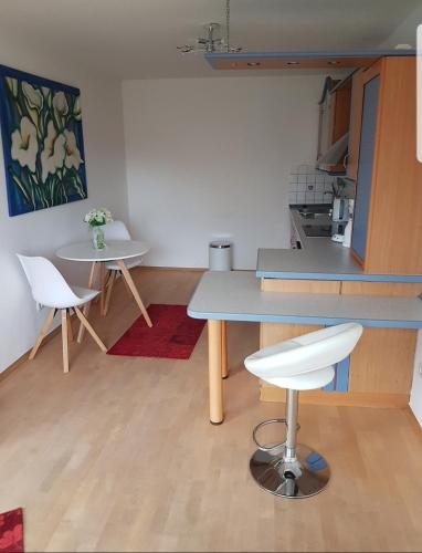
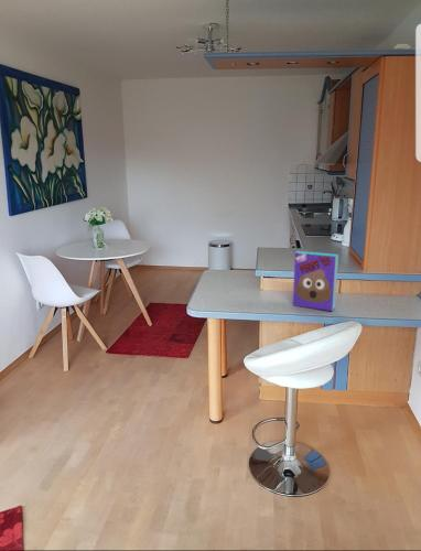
+ cereal box (314, 280)
